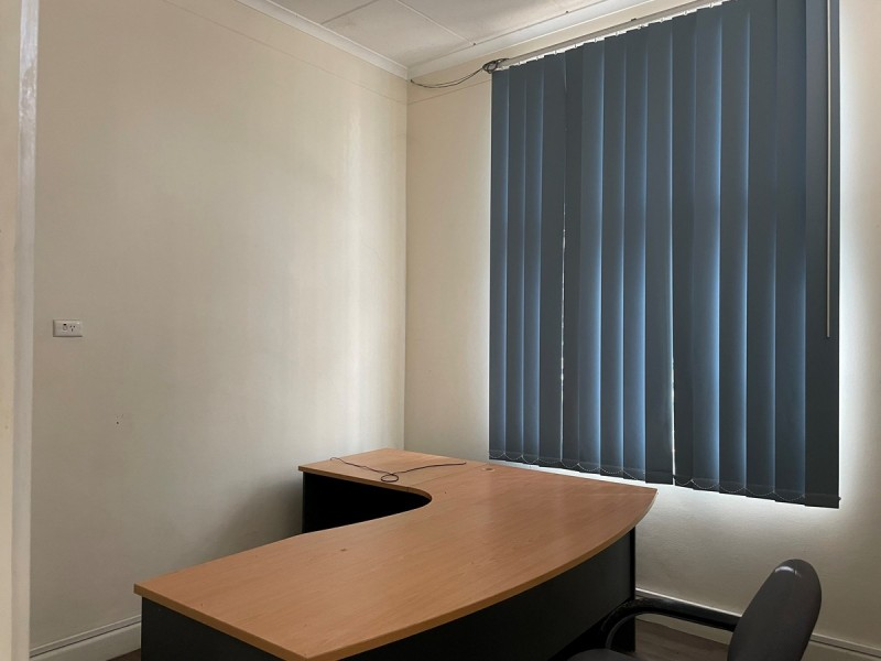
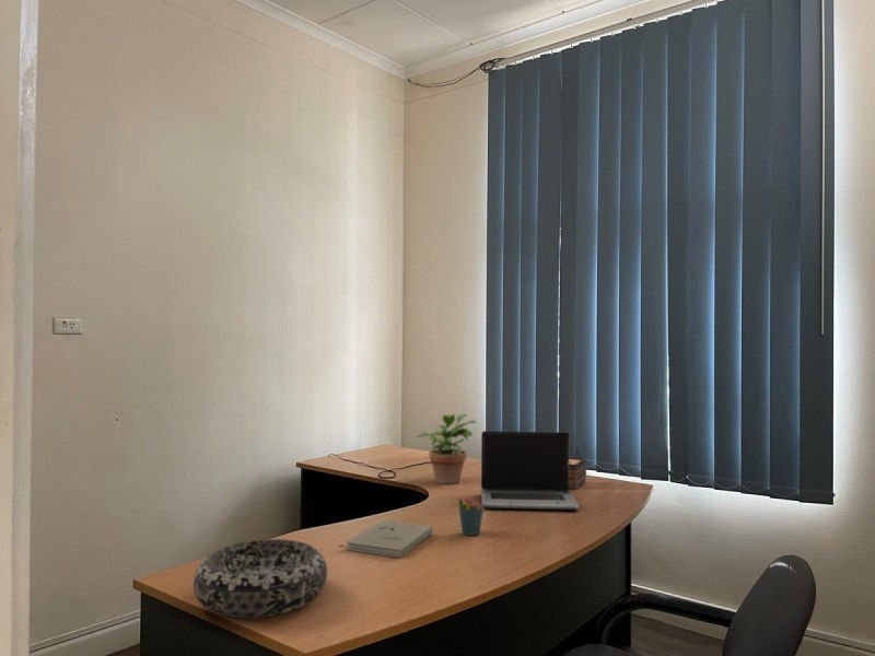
+ laptop computer (527, 469)
+ book (390, 537)
+ pen holder (470, 513)
+ tissue box (569, 470)
+ decorative bowl (261, 576)
+ potted plant (446, 445)
